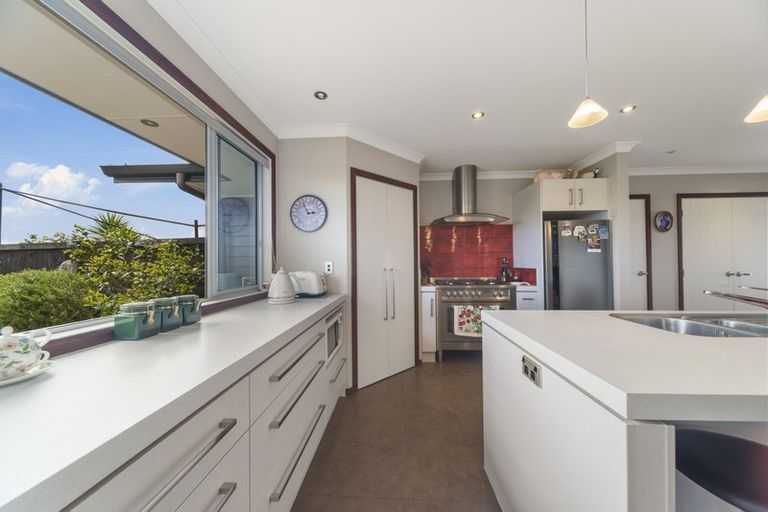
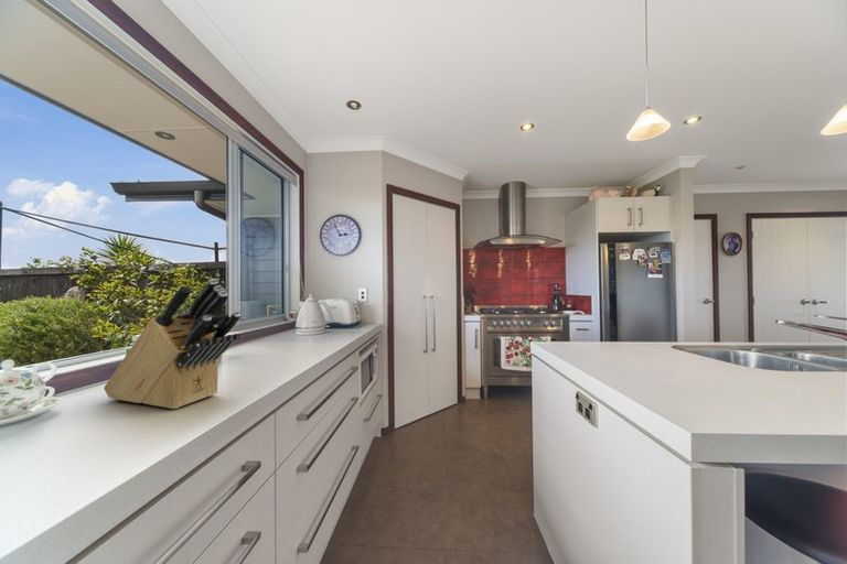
+ knife block (173, 338)
